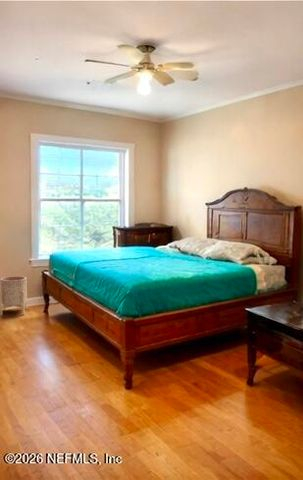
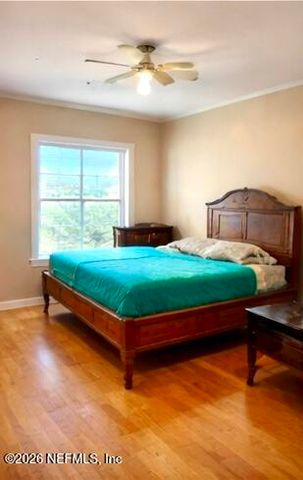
- planter (13, 295)
